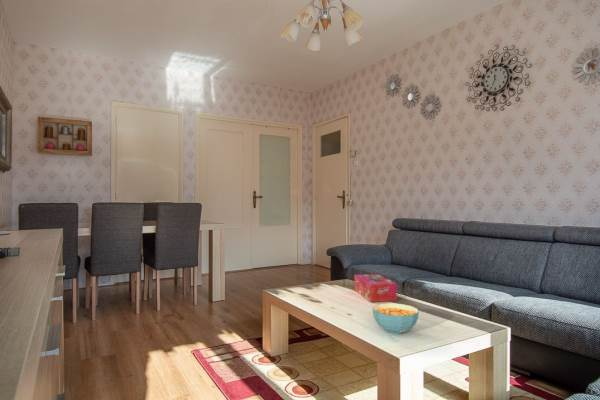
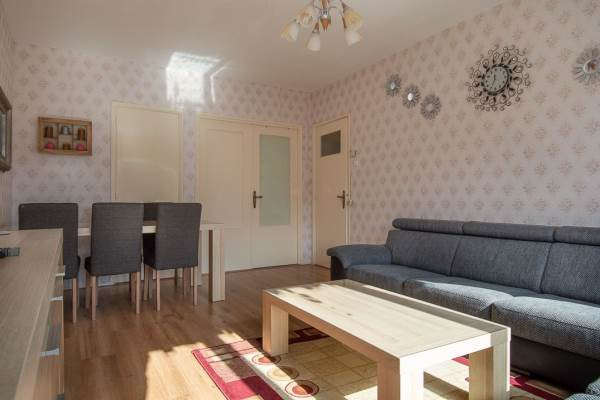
- cereal bowl (395, 320)
- tissue box (374, 287)
